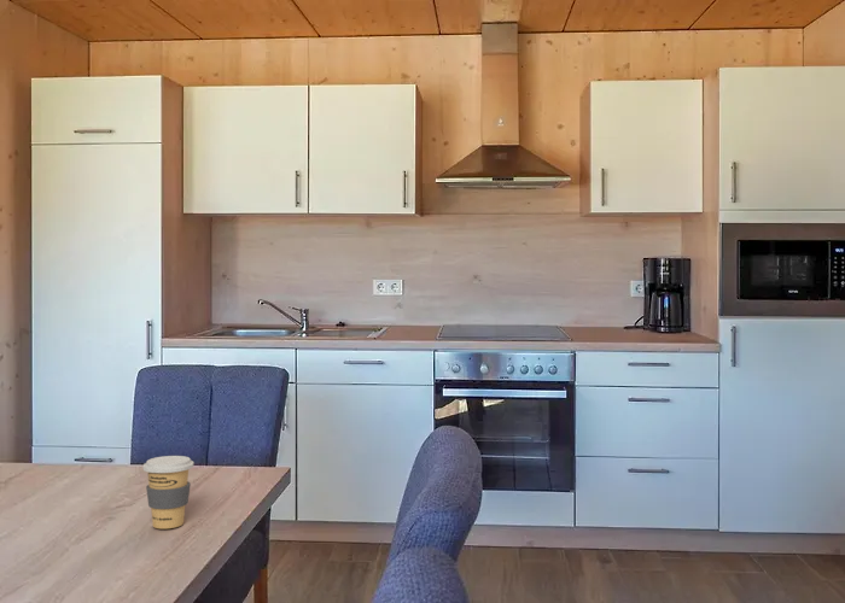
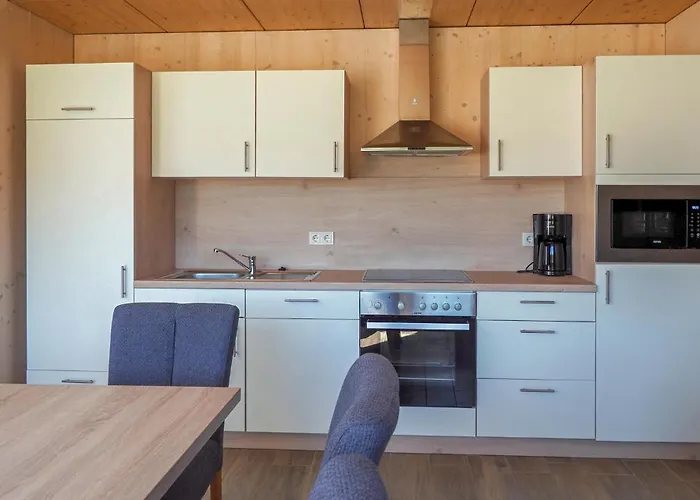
- coffee cup (168, 492)
